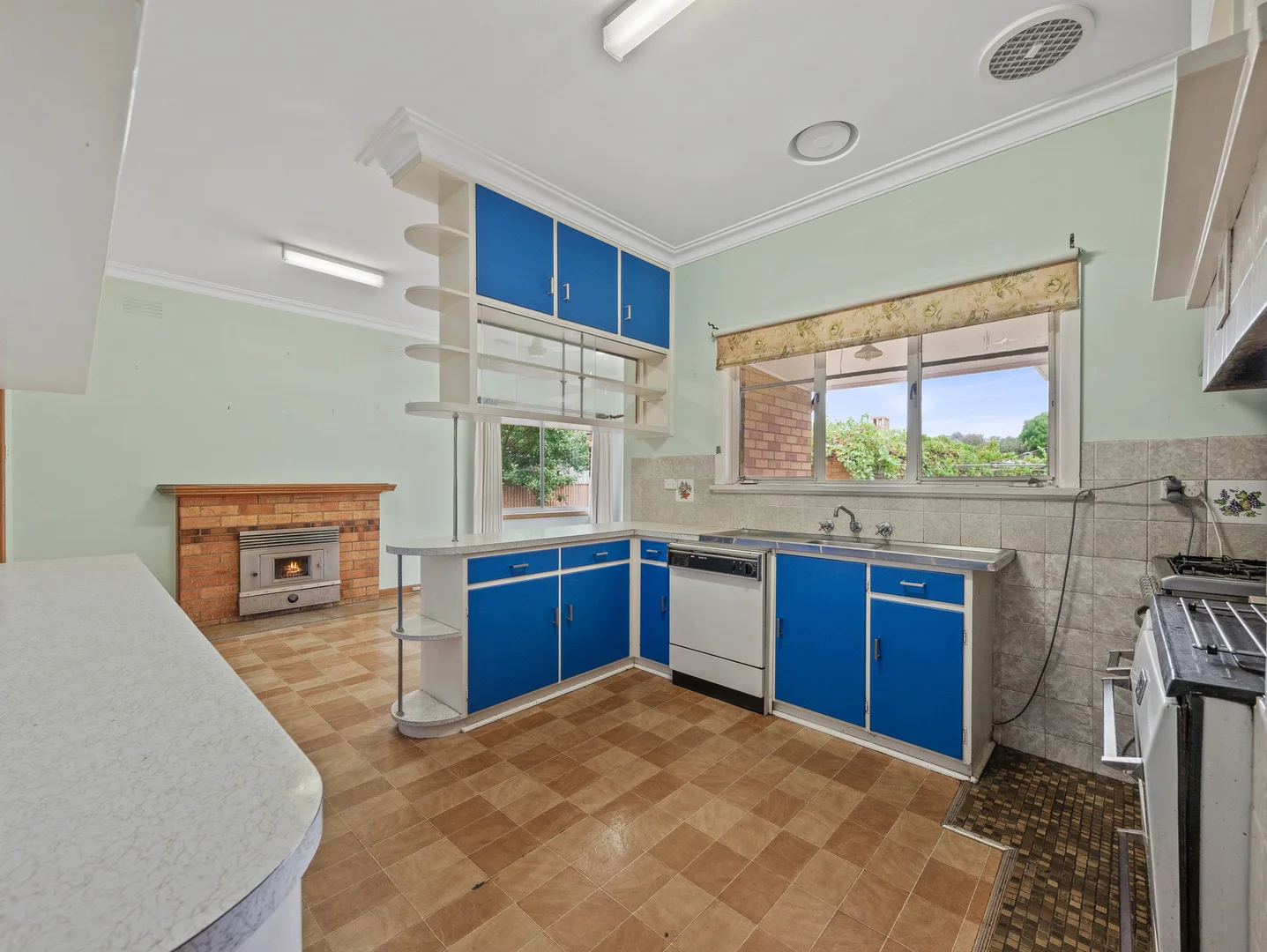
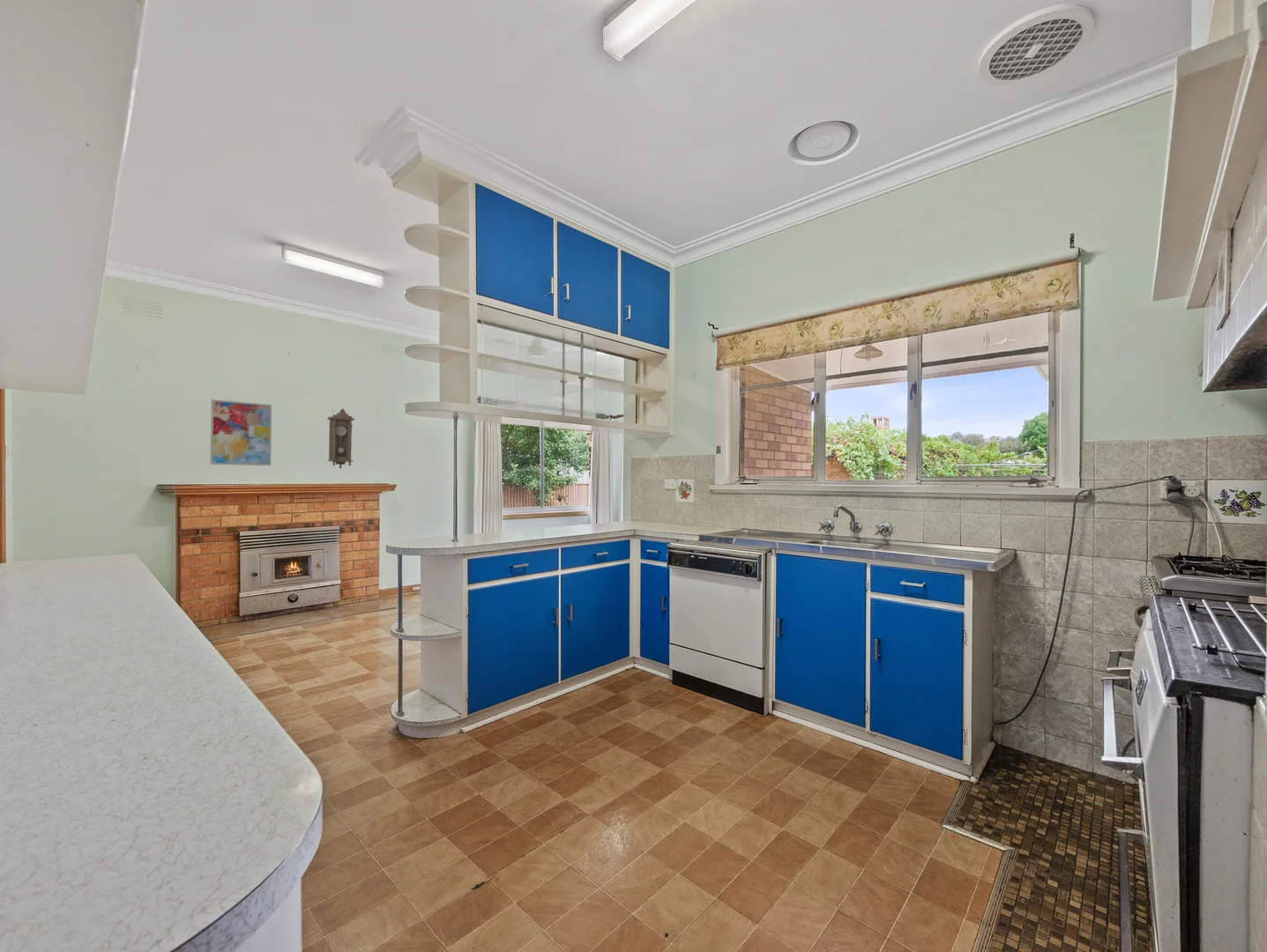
+ pendulum clock (340, 438)
+ wall art (242, 434)
